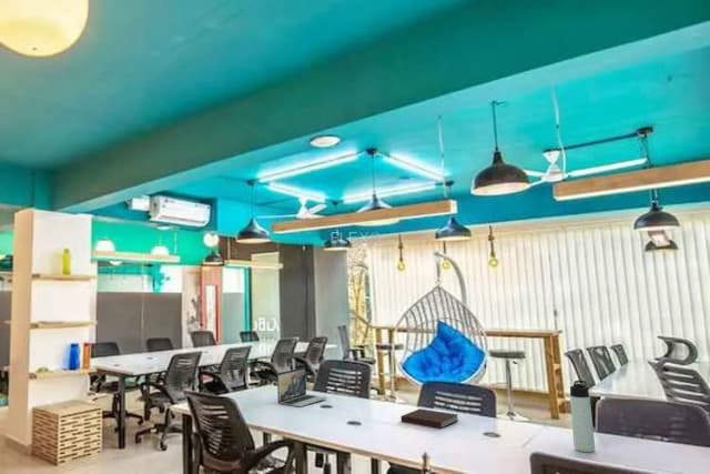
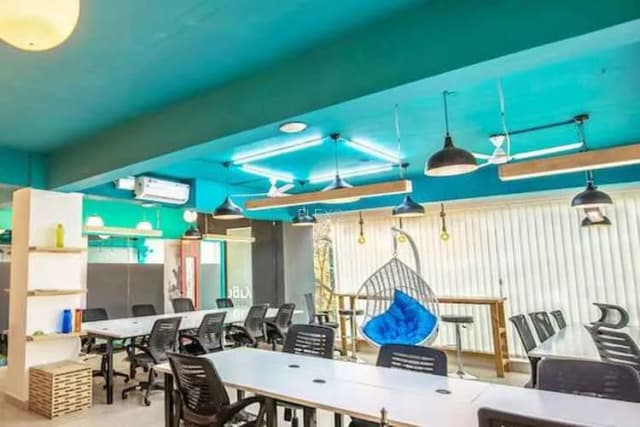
- laptop (303, 385)
- notebook (429, 417)
- thermos bottle (581, 415)
